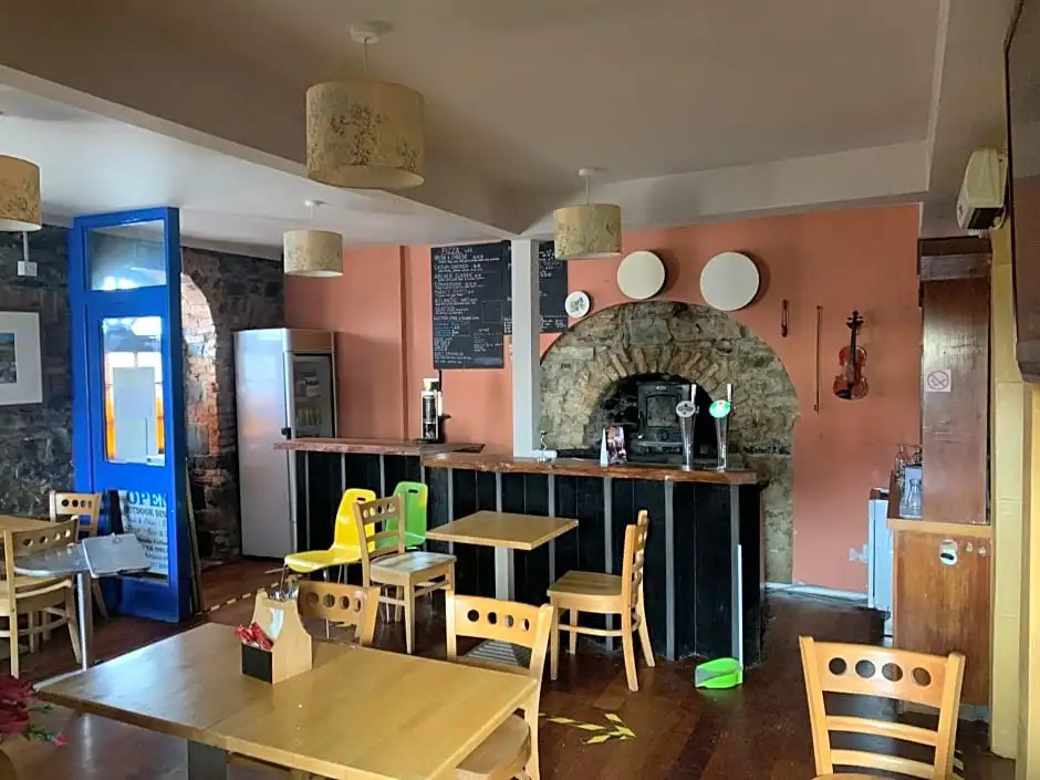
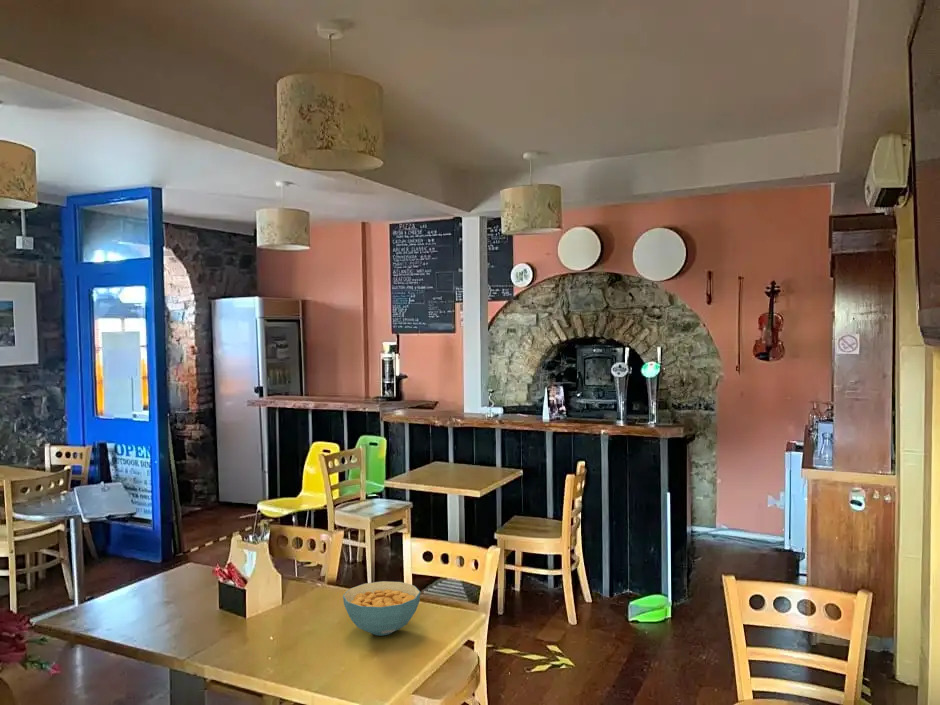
+ cereal bowl (382, 612)
